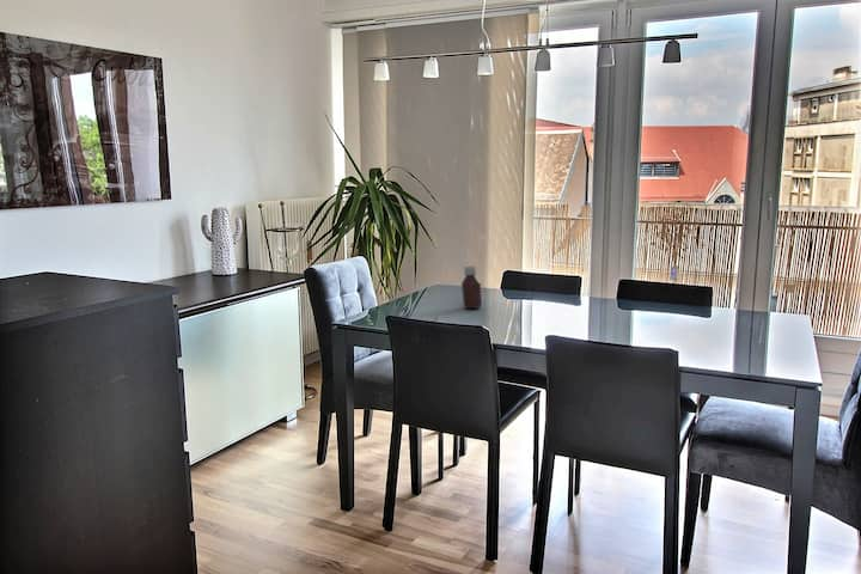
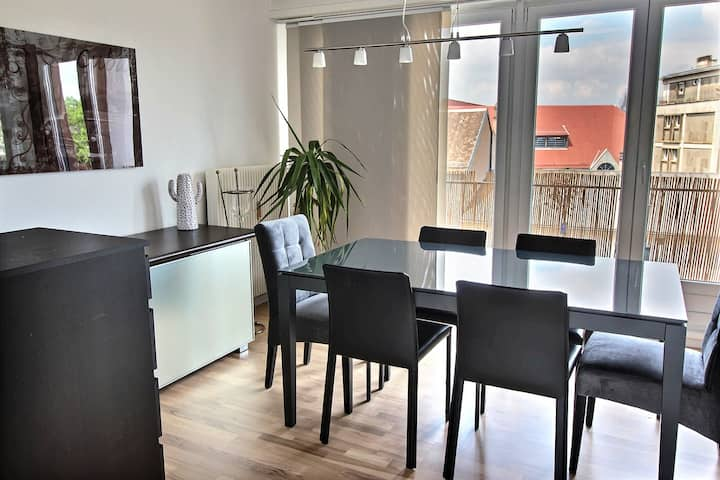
- bottle (471, 287)
